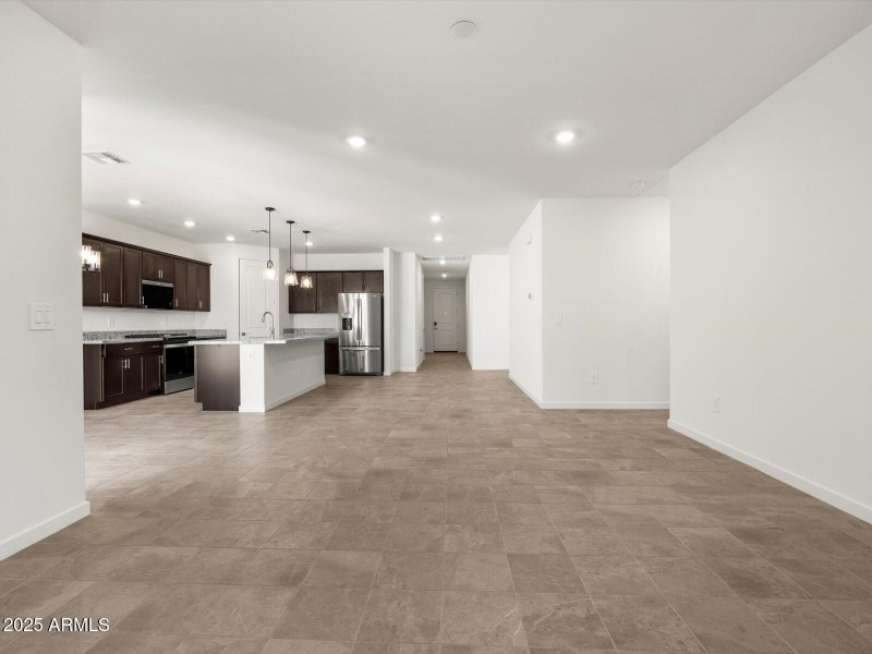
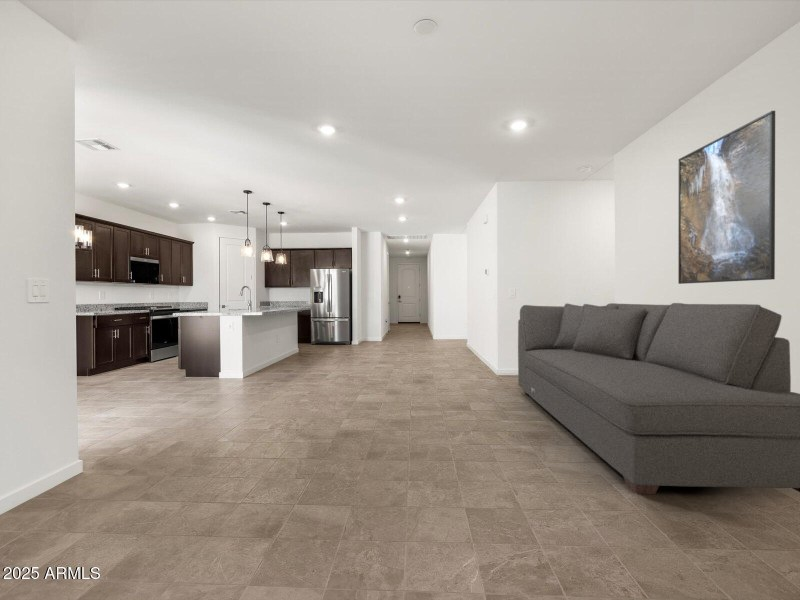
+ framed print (719, 210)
+ sofa (618, 364)
